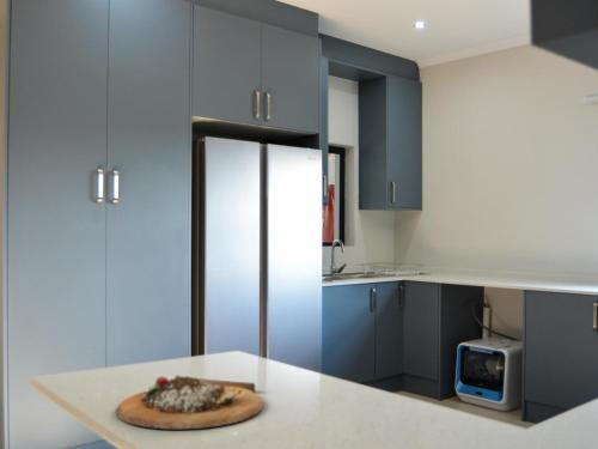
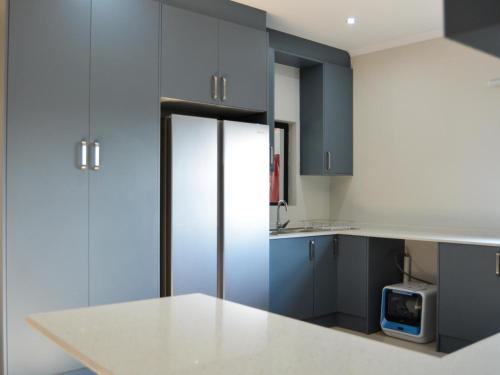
- cutting board (195, 389)
